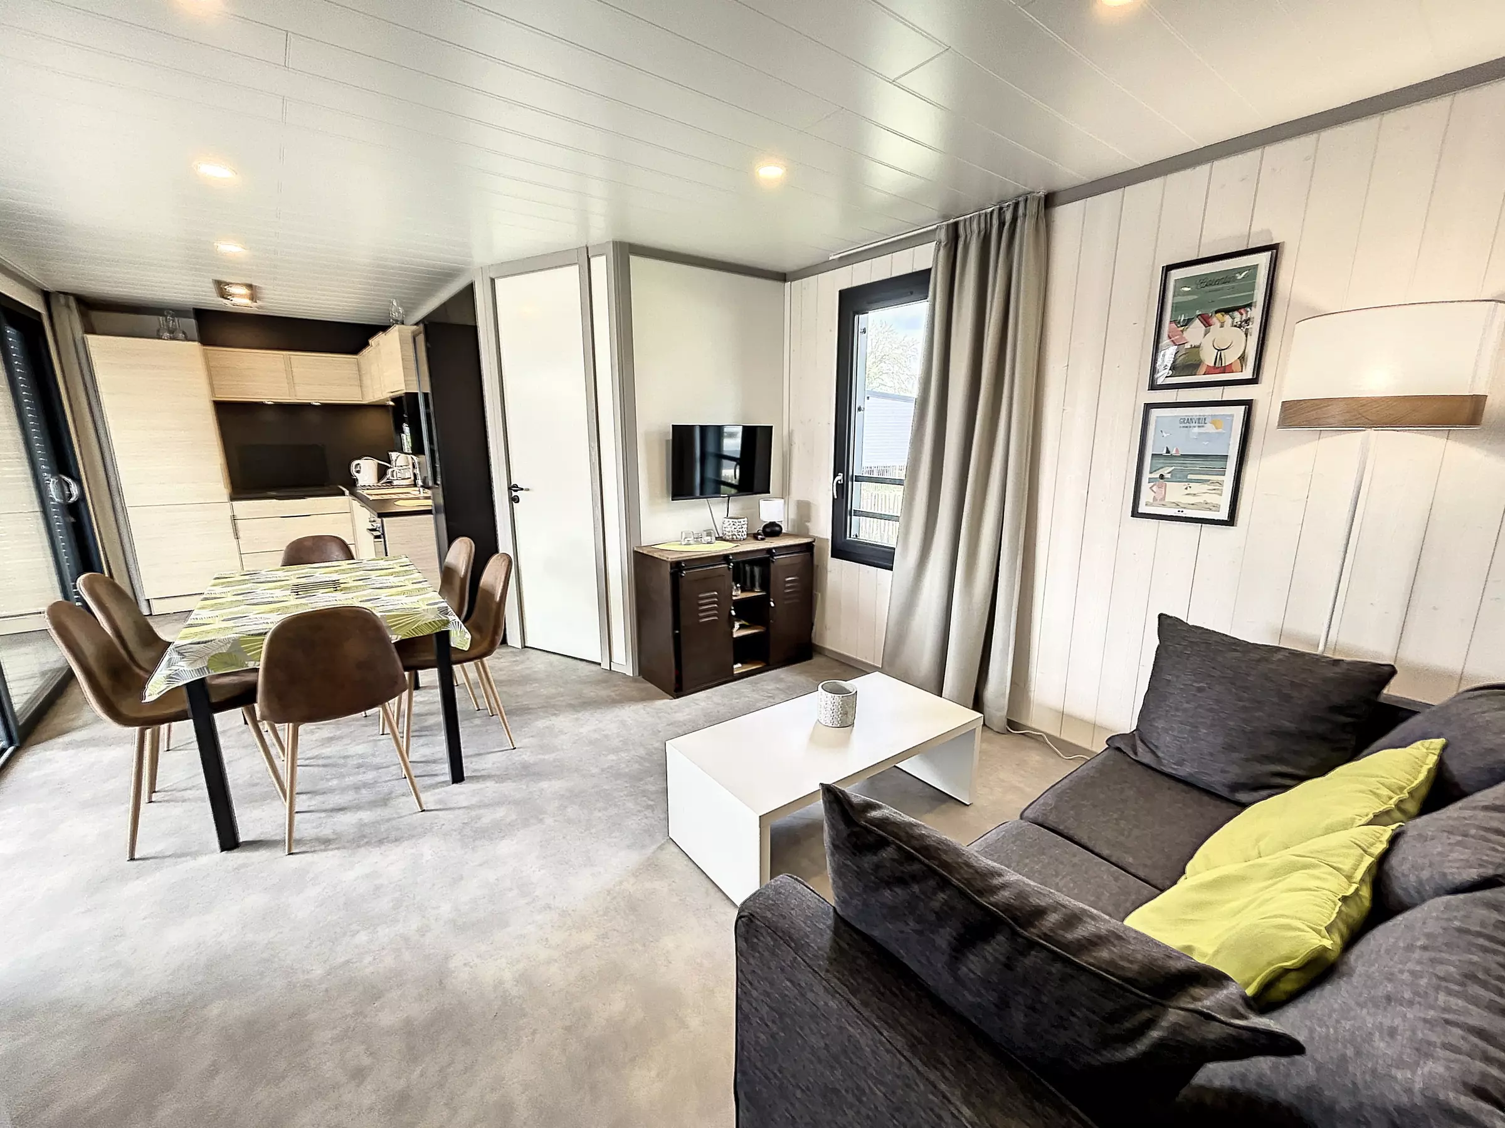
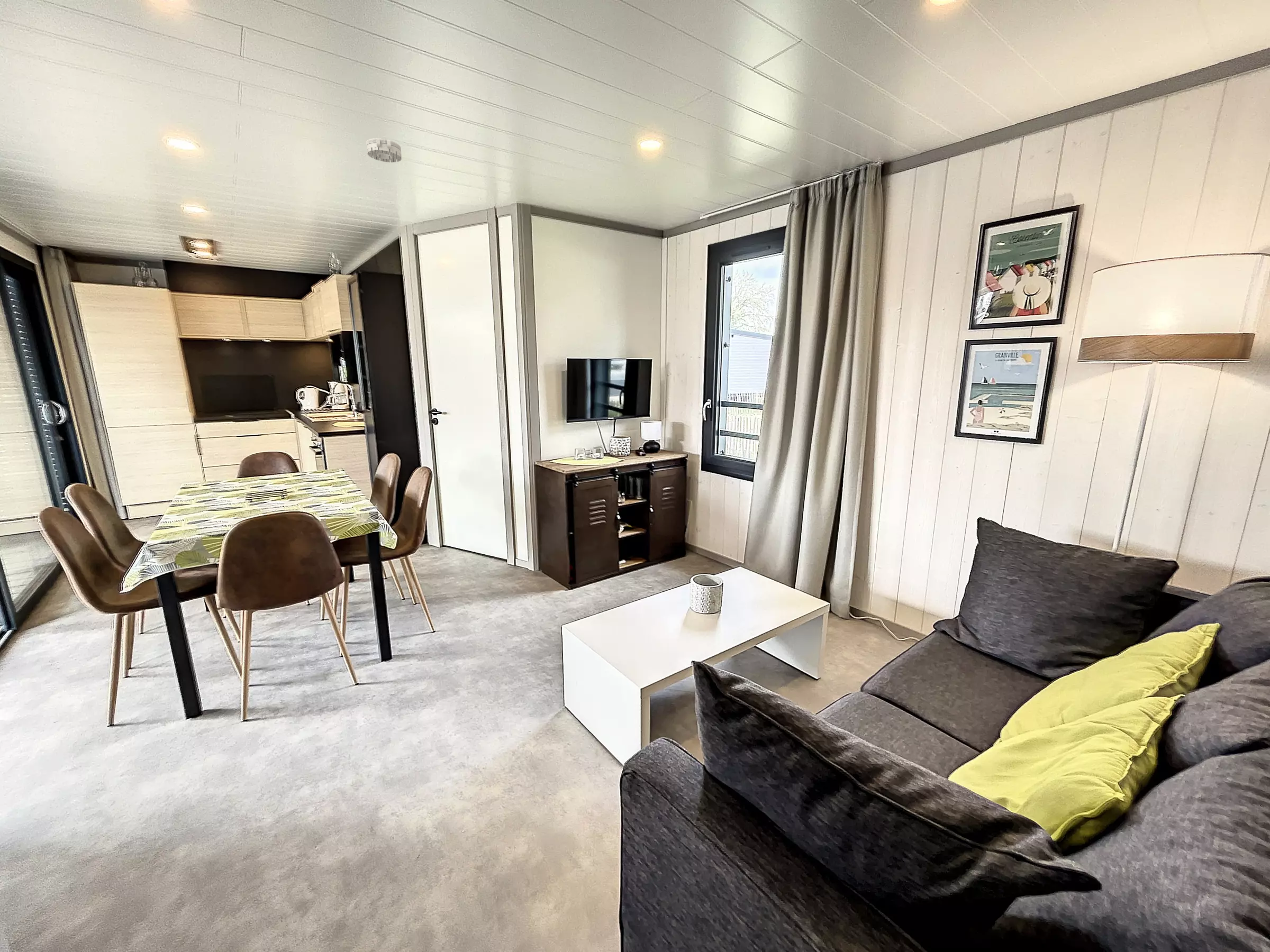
+ smoke detector (384, 150)
